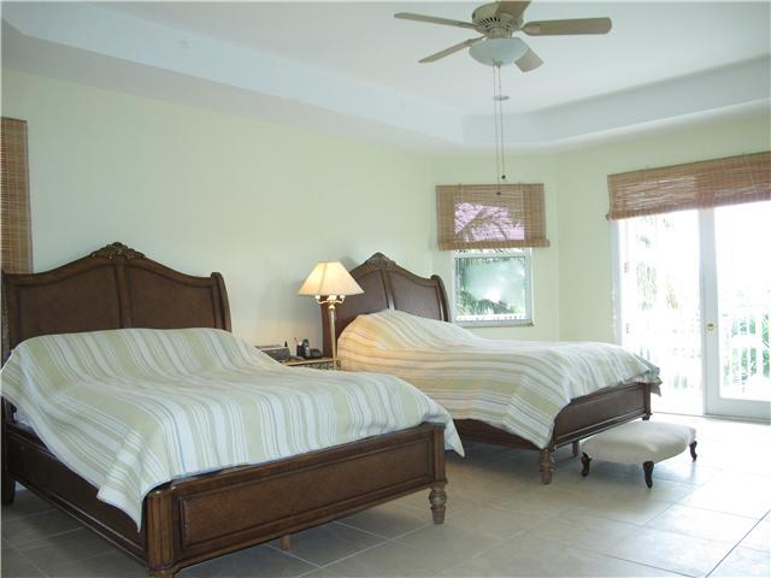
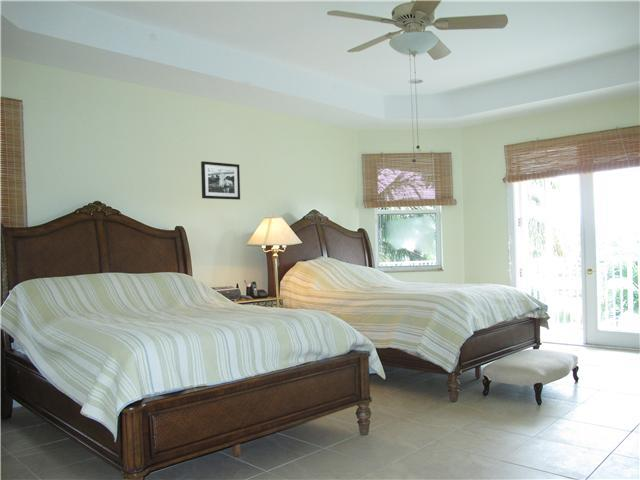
+ picture frame (221, 180)
